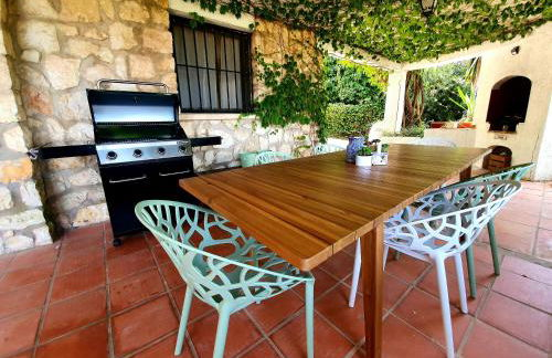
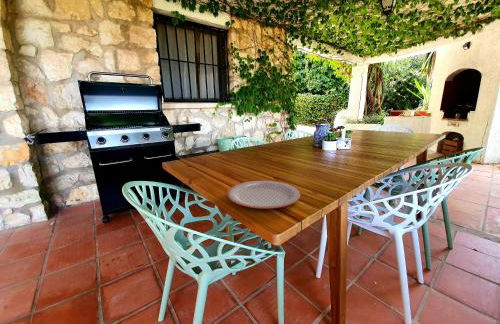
+ plate (263, 194)
